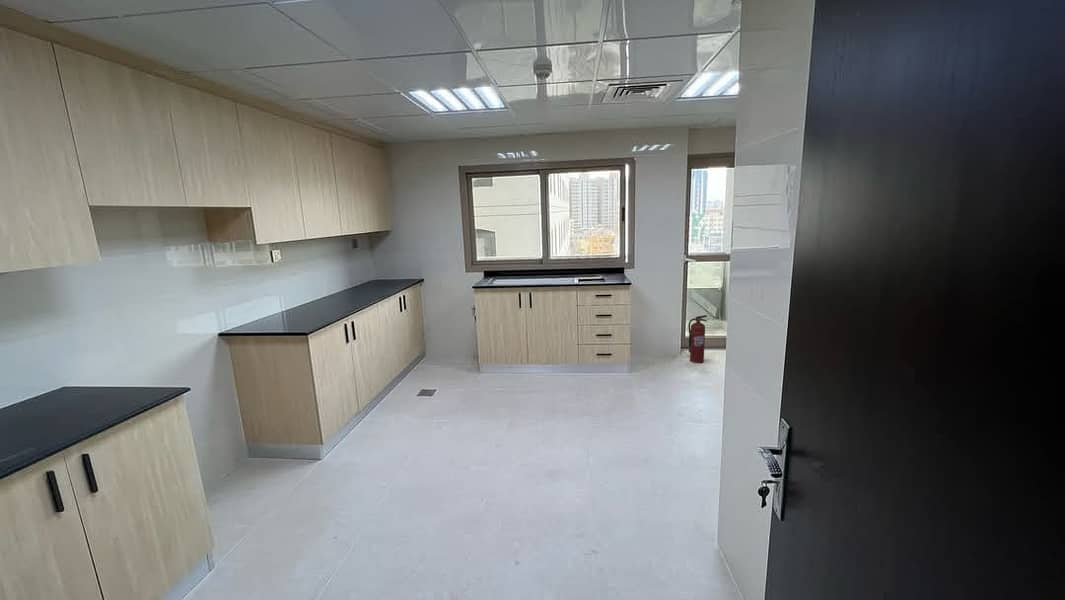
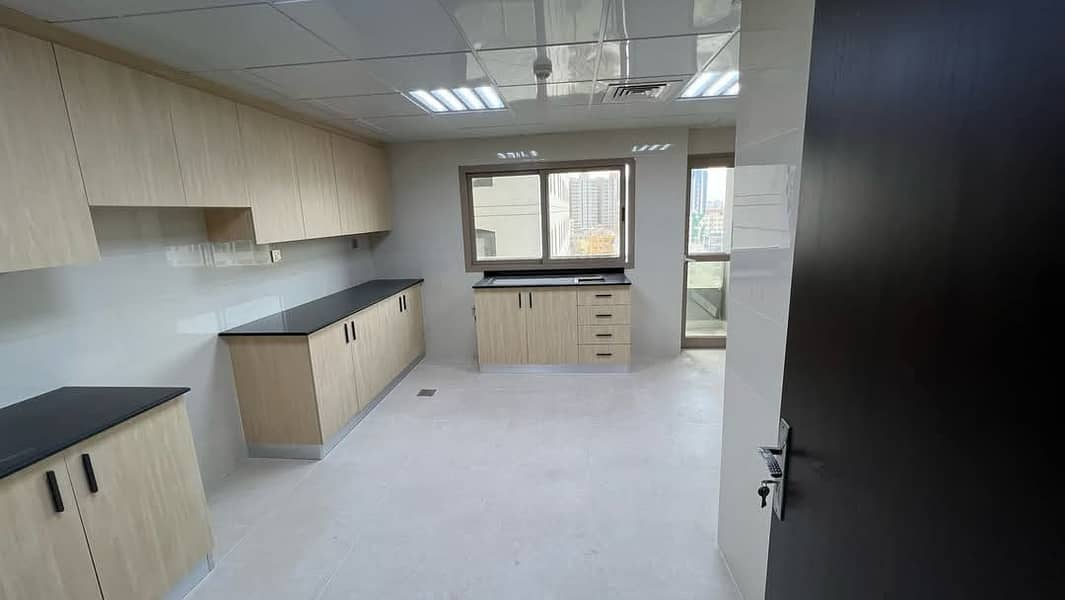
- fire extinguisher (697, 338)
